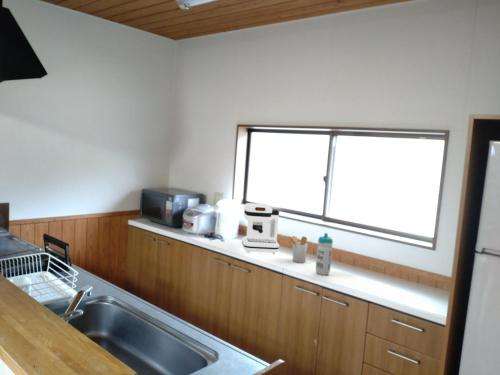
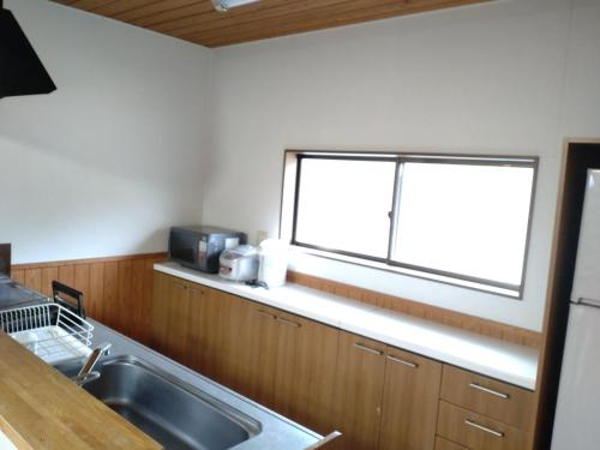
- utensil holder (296, 248)
- water bottle (324, 253)
- coffee maker (261, 227)
